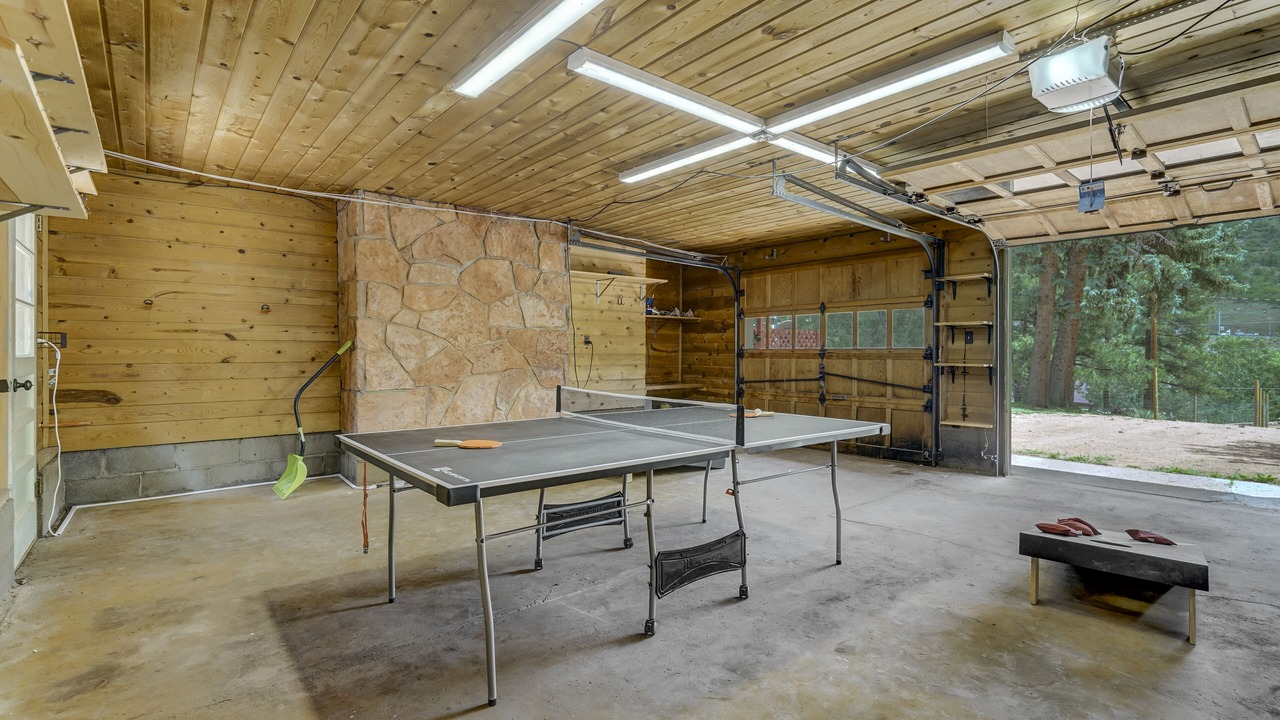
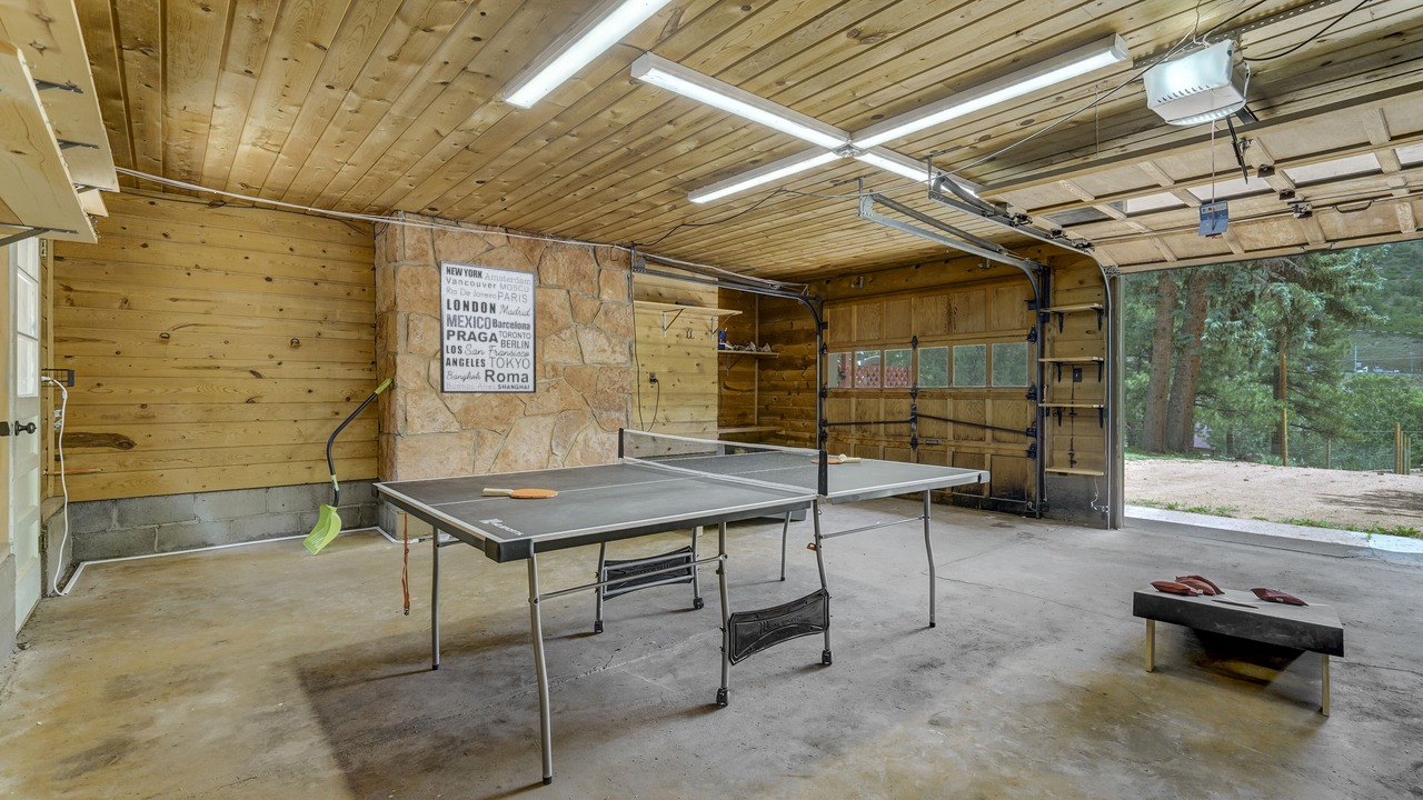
+ wall art (489, 330)
